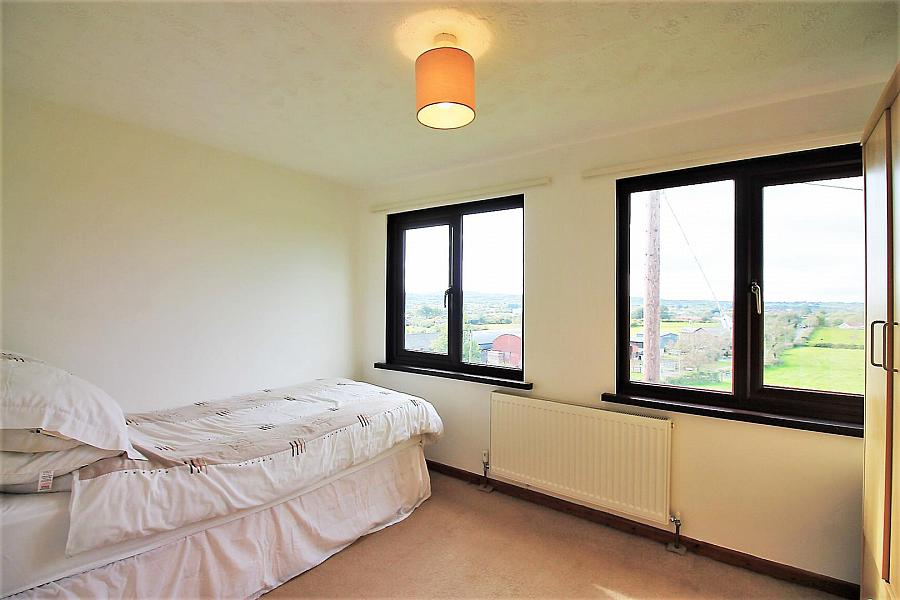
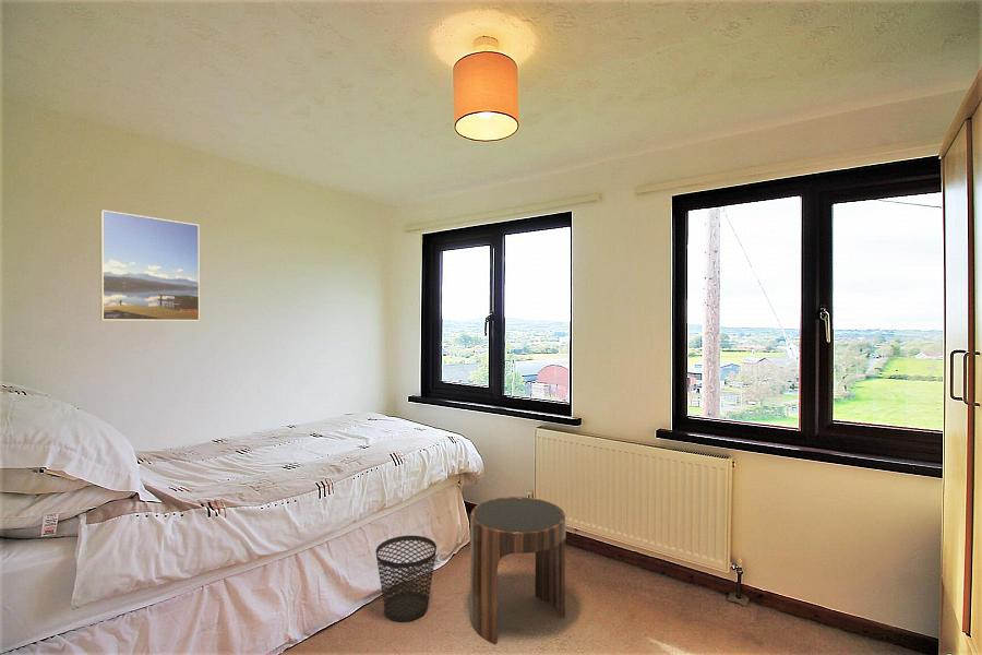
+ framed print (153, 269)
+ wastebasket (406, 577)
+ side table (517, 552)
